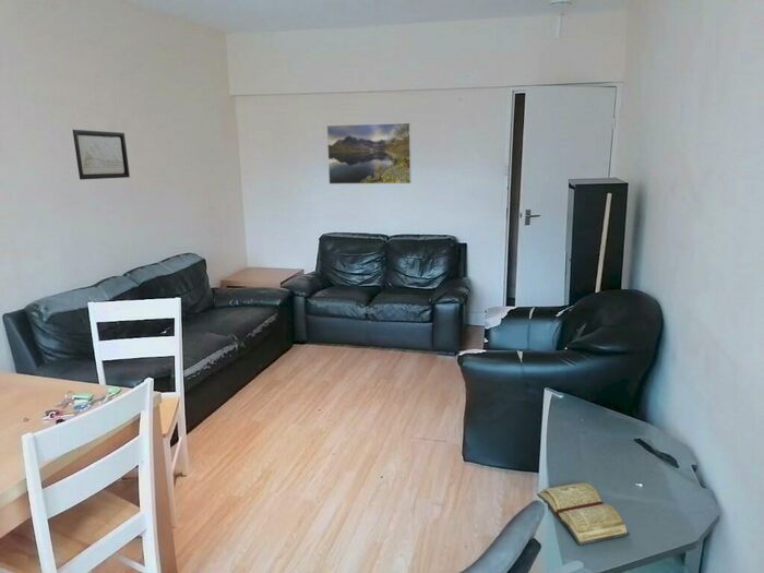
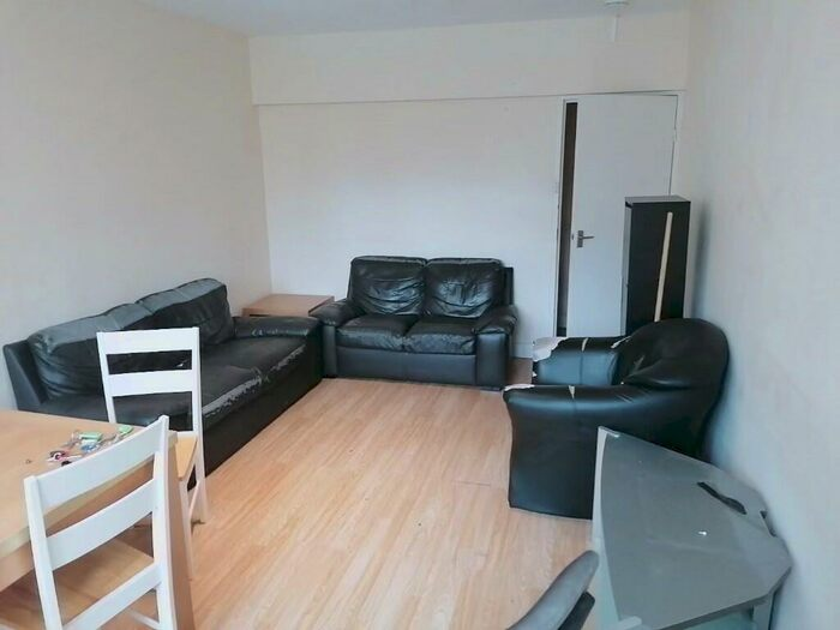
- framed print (368, 154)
- wall art (103, 155)
- diary (581, 506)
